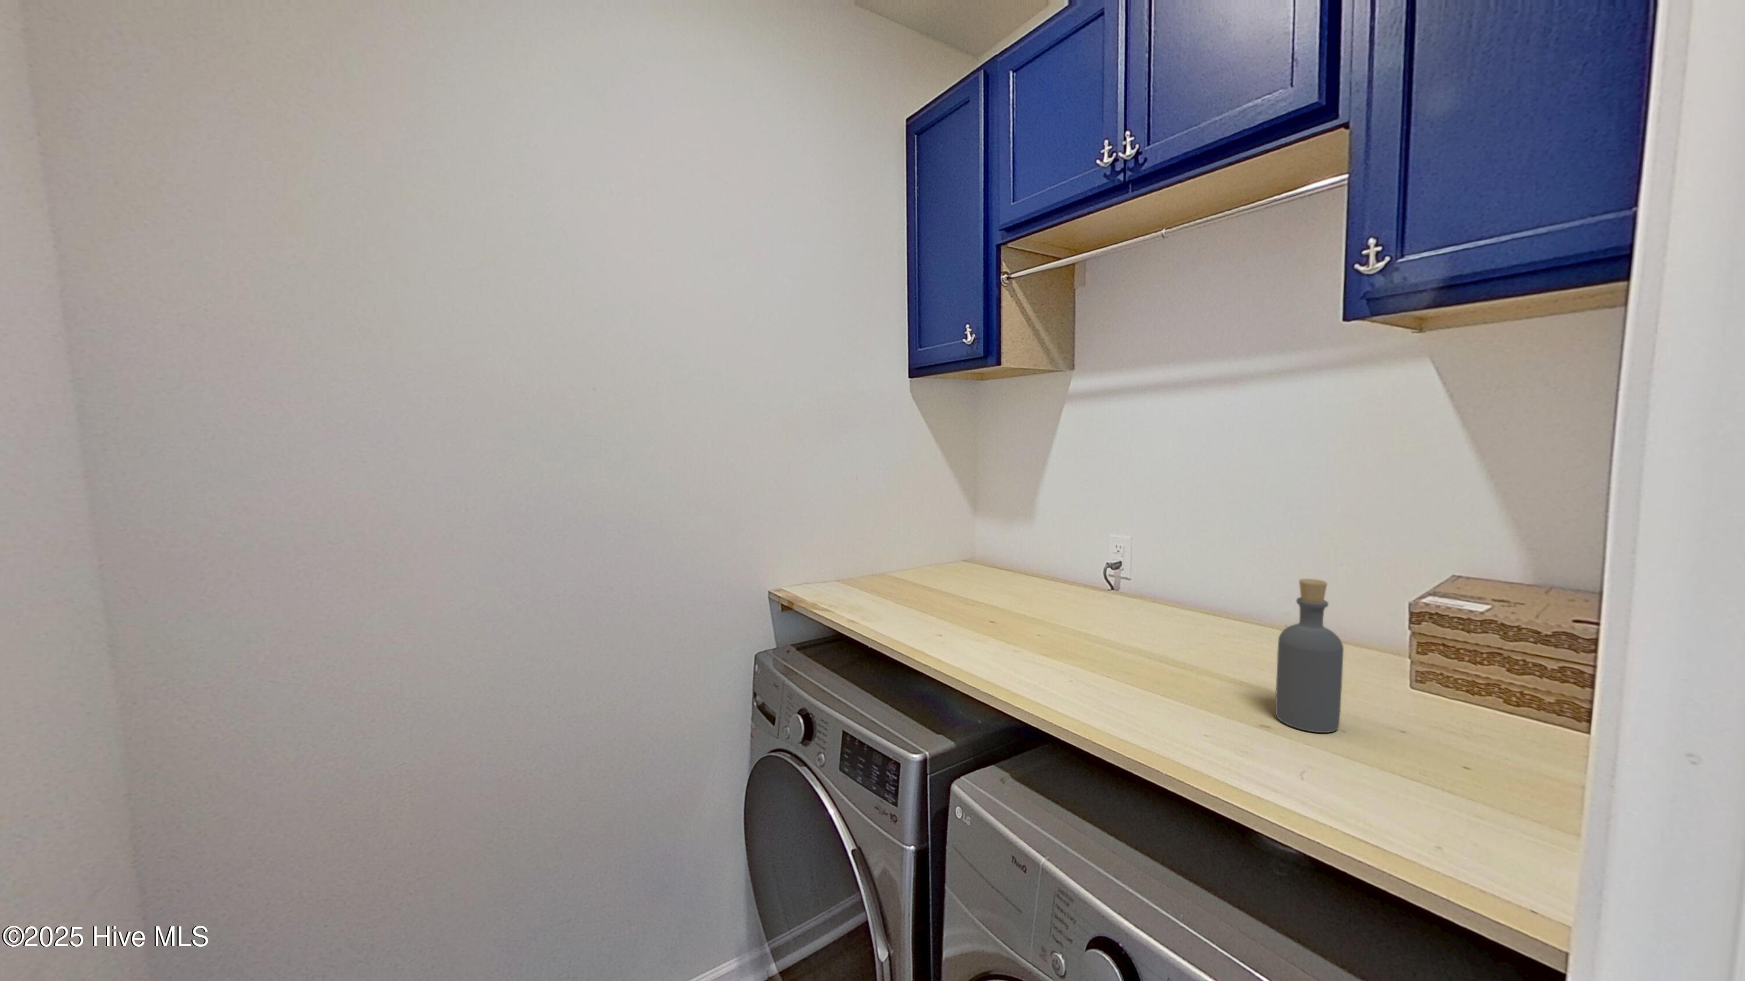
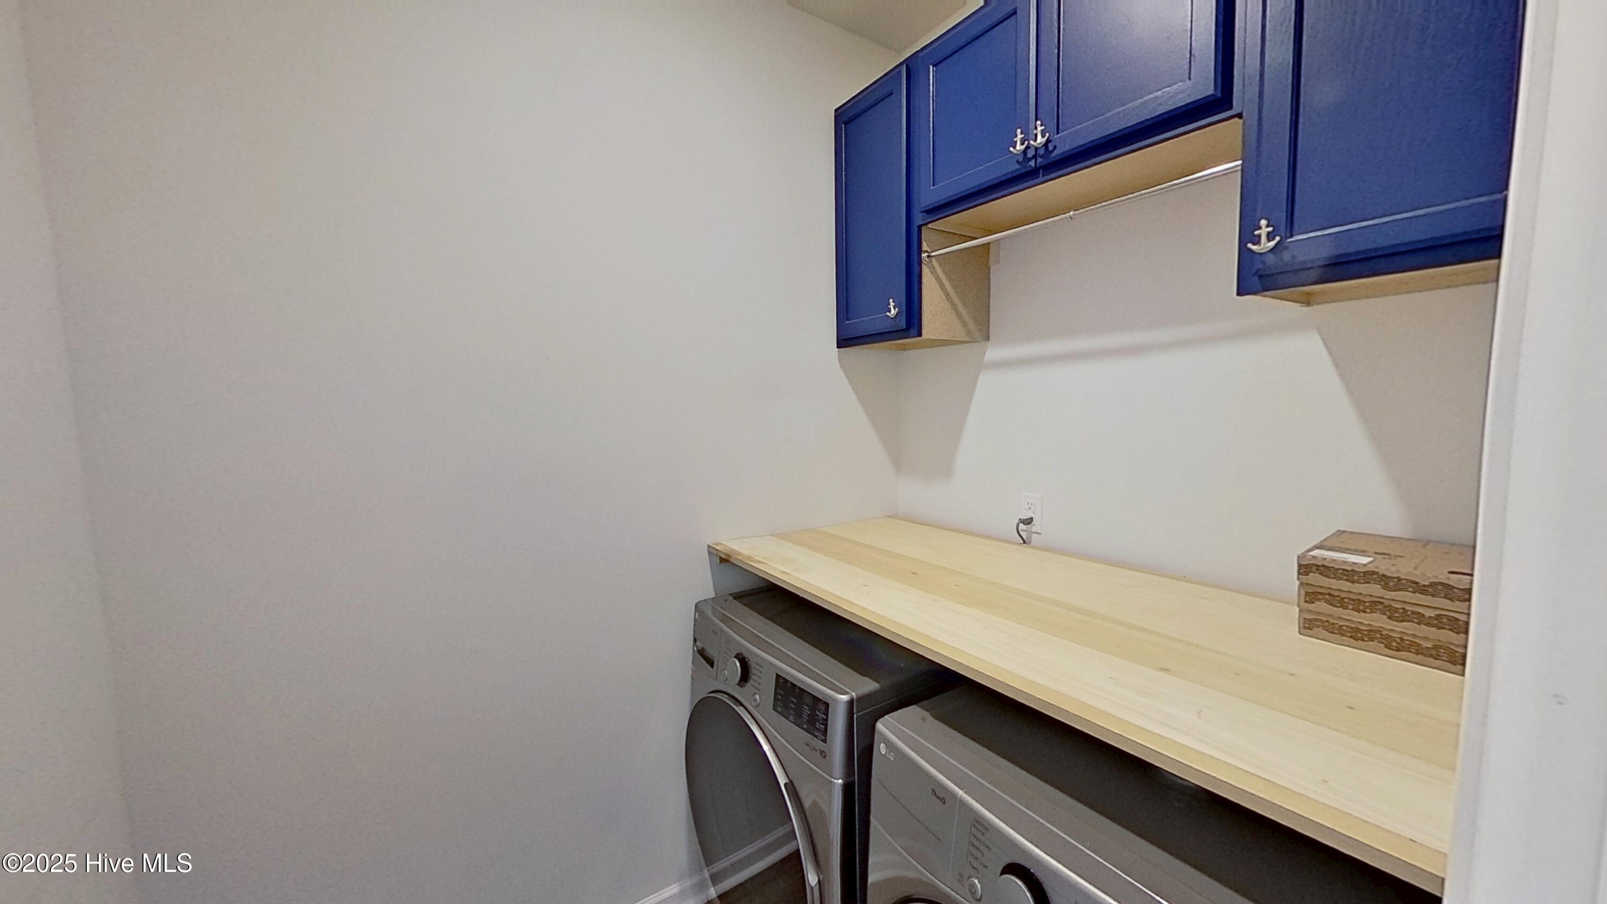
- bottle (1310, 652)
